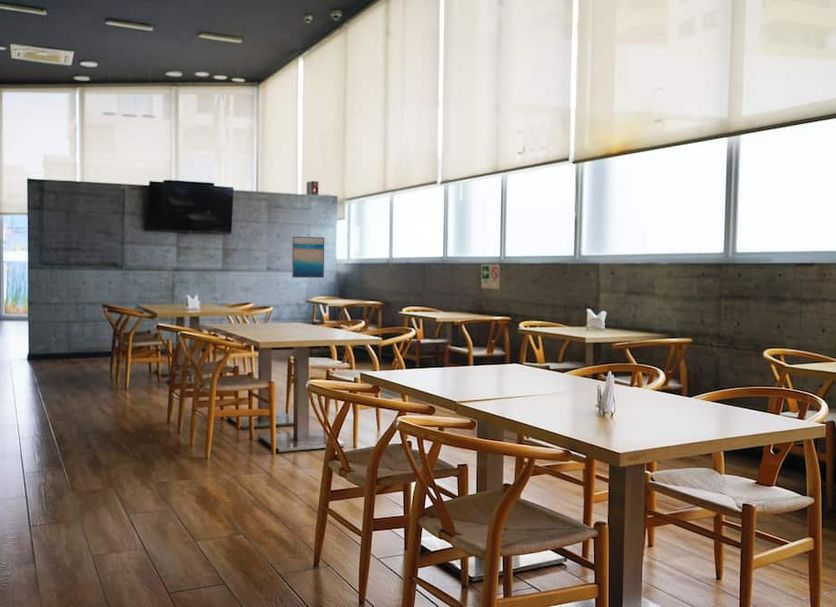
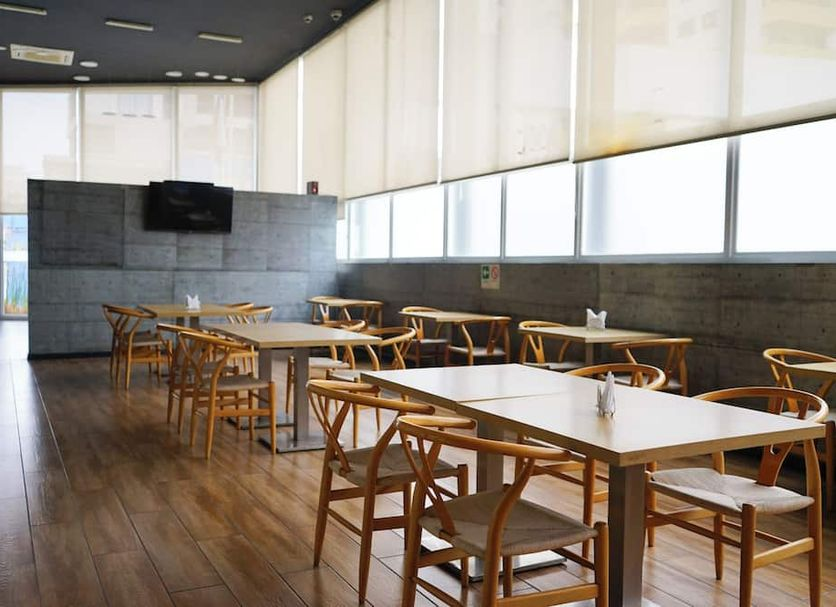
- wall art (308, 257)
